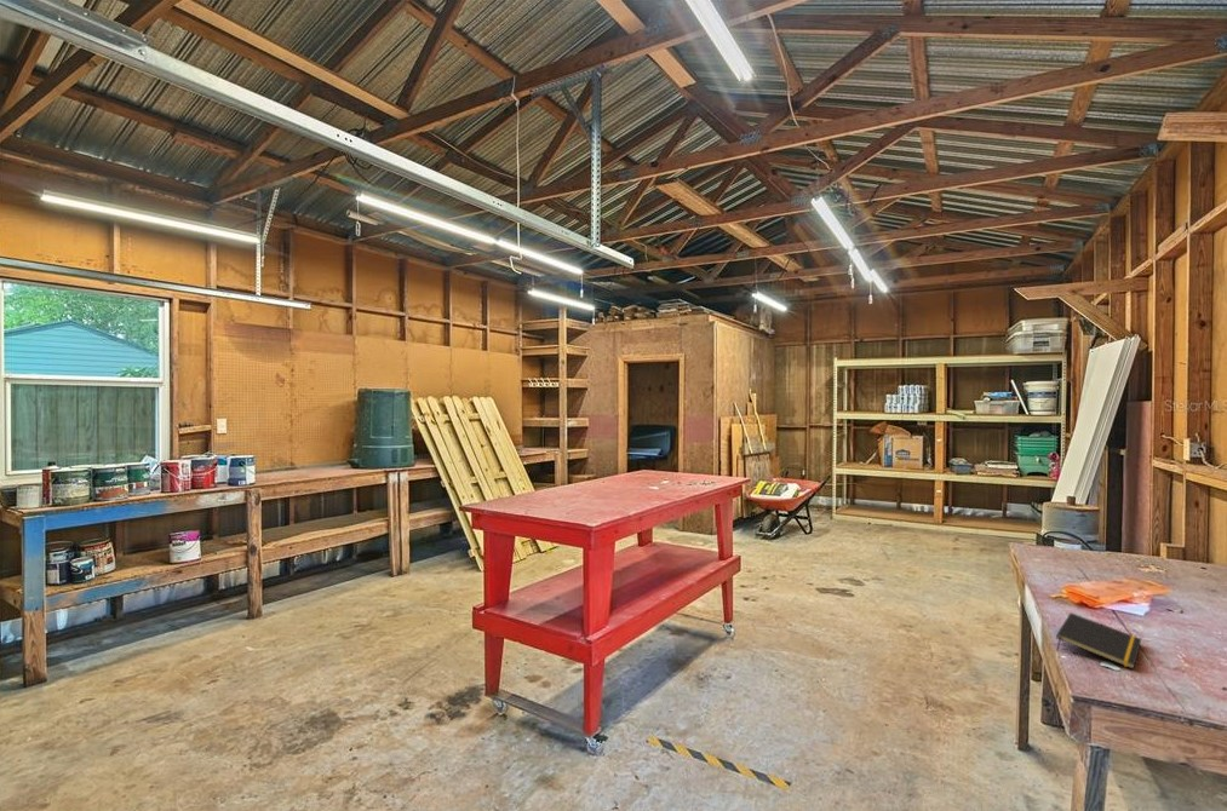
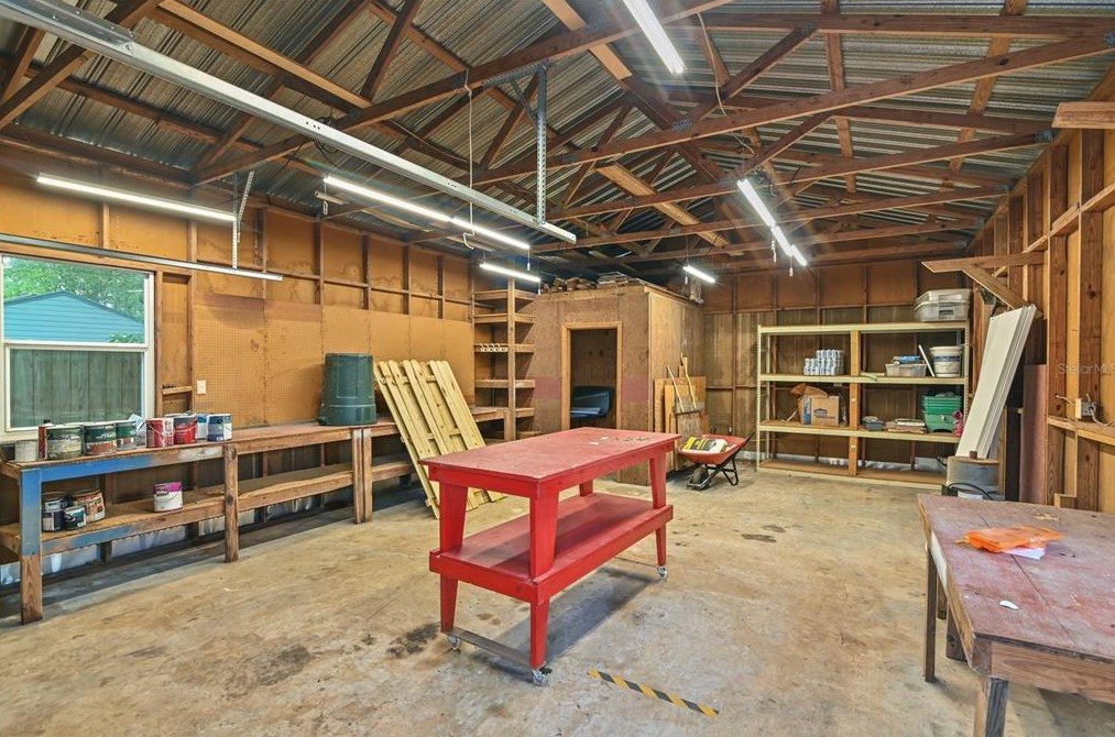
- notepad (1099, 638)
